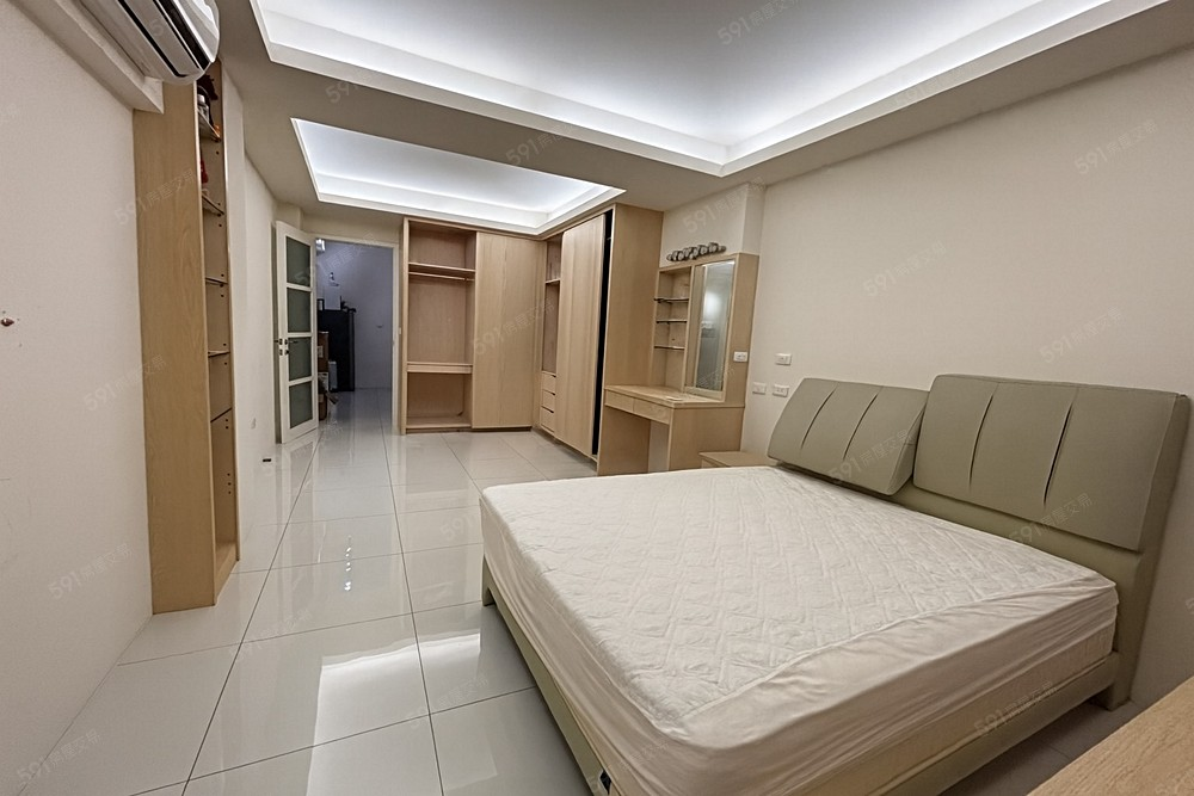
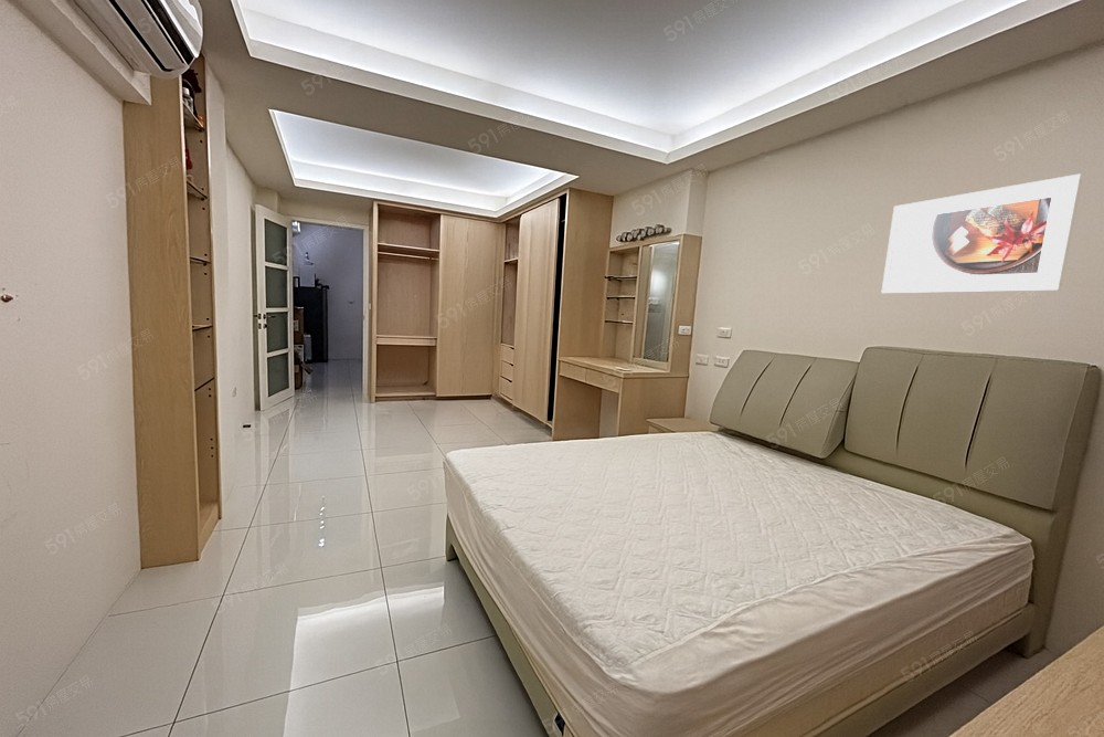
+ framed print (966, 242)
